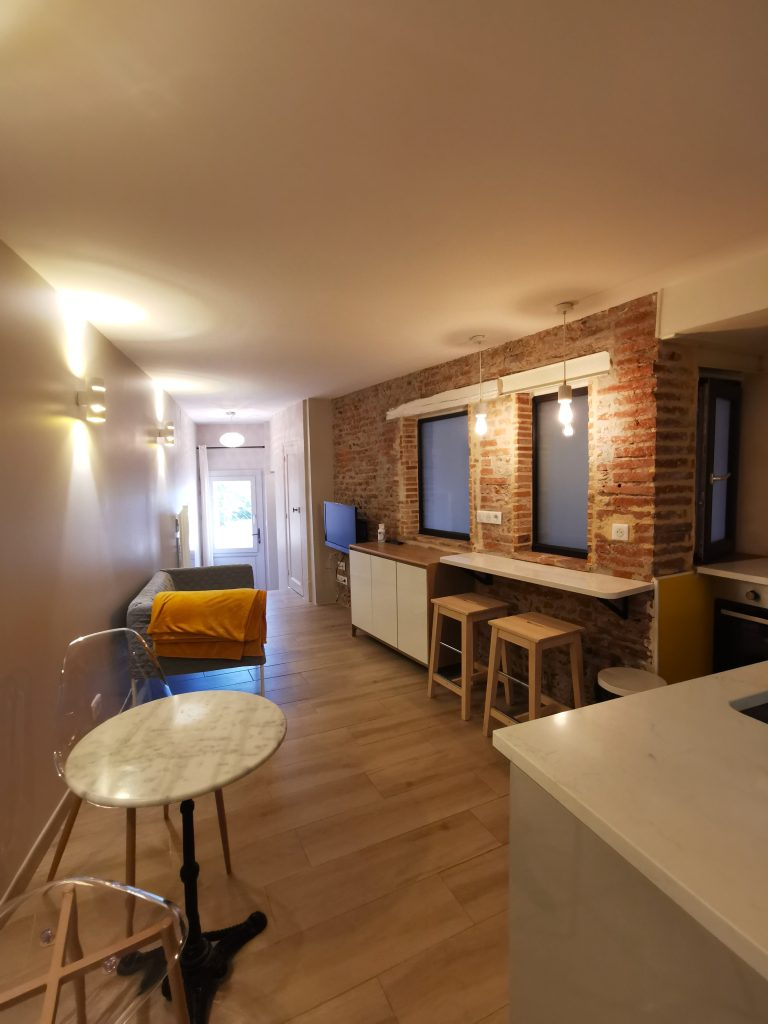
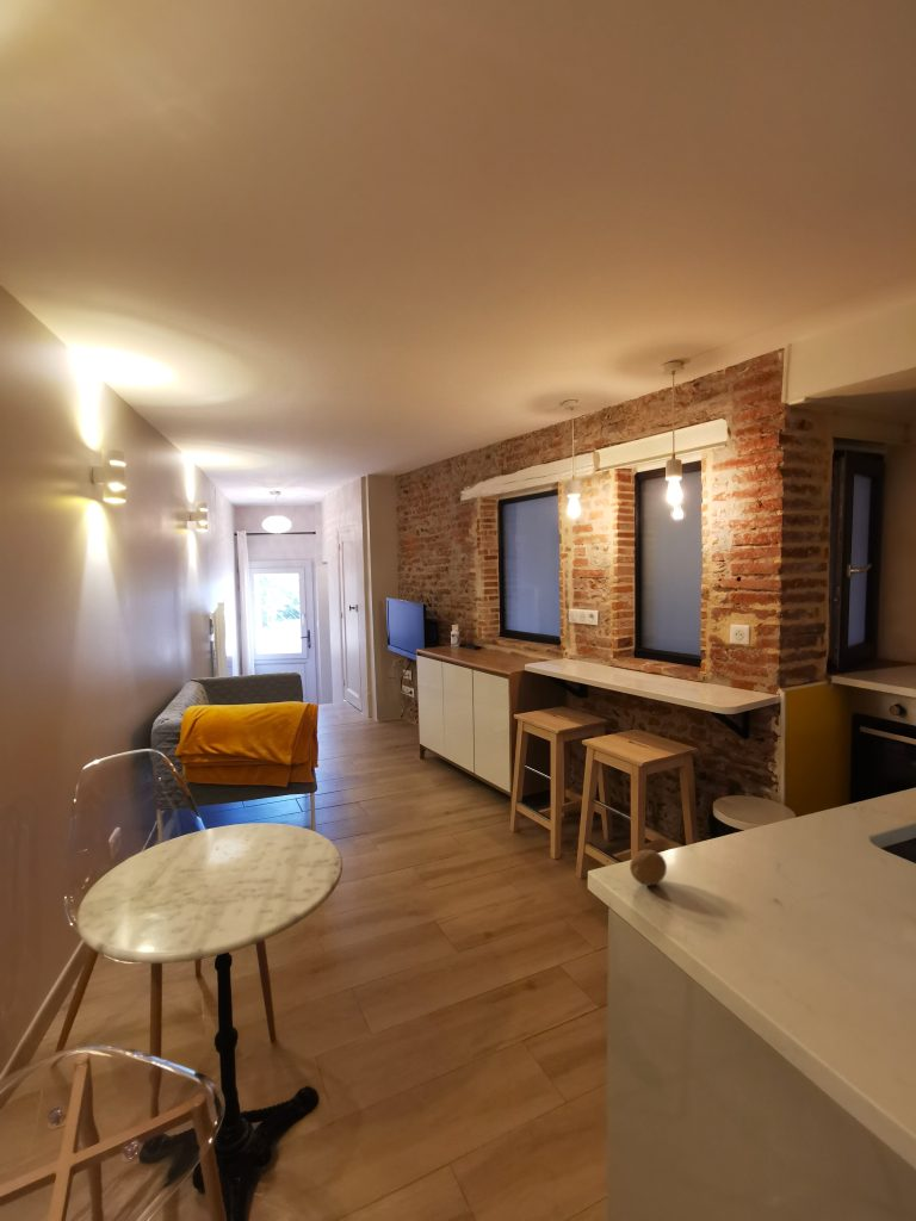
+ fruit (648, 867)
